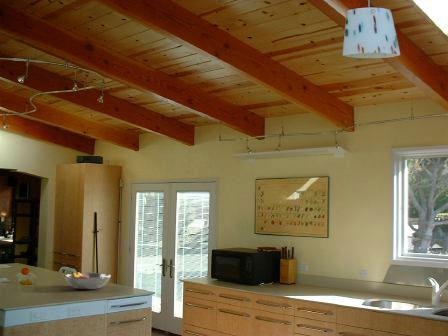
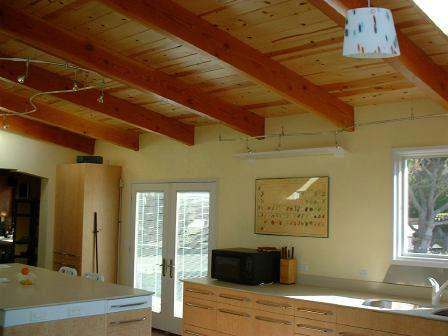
- fruit bowl (87, 280)
